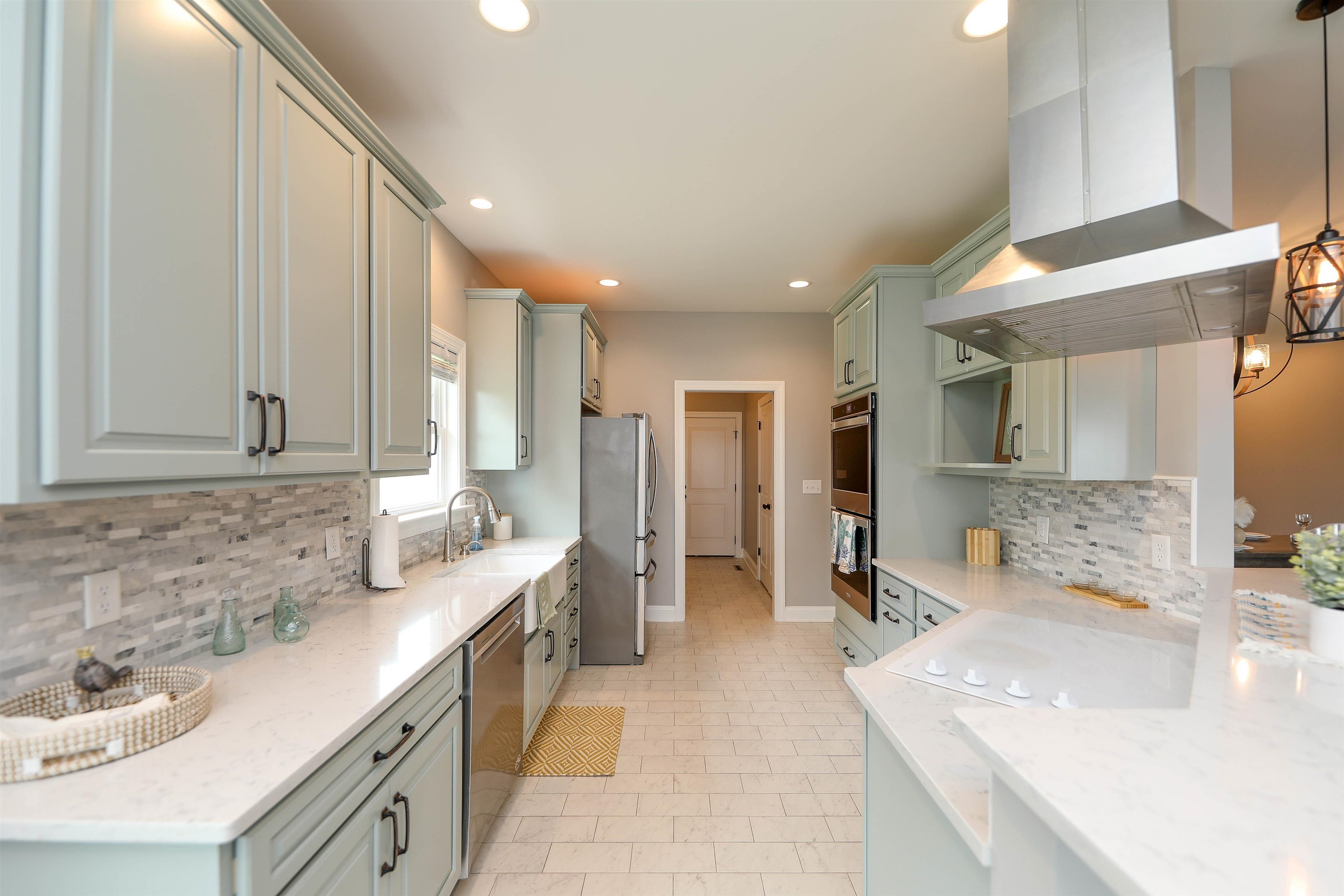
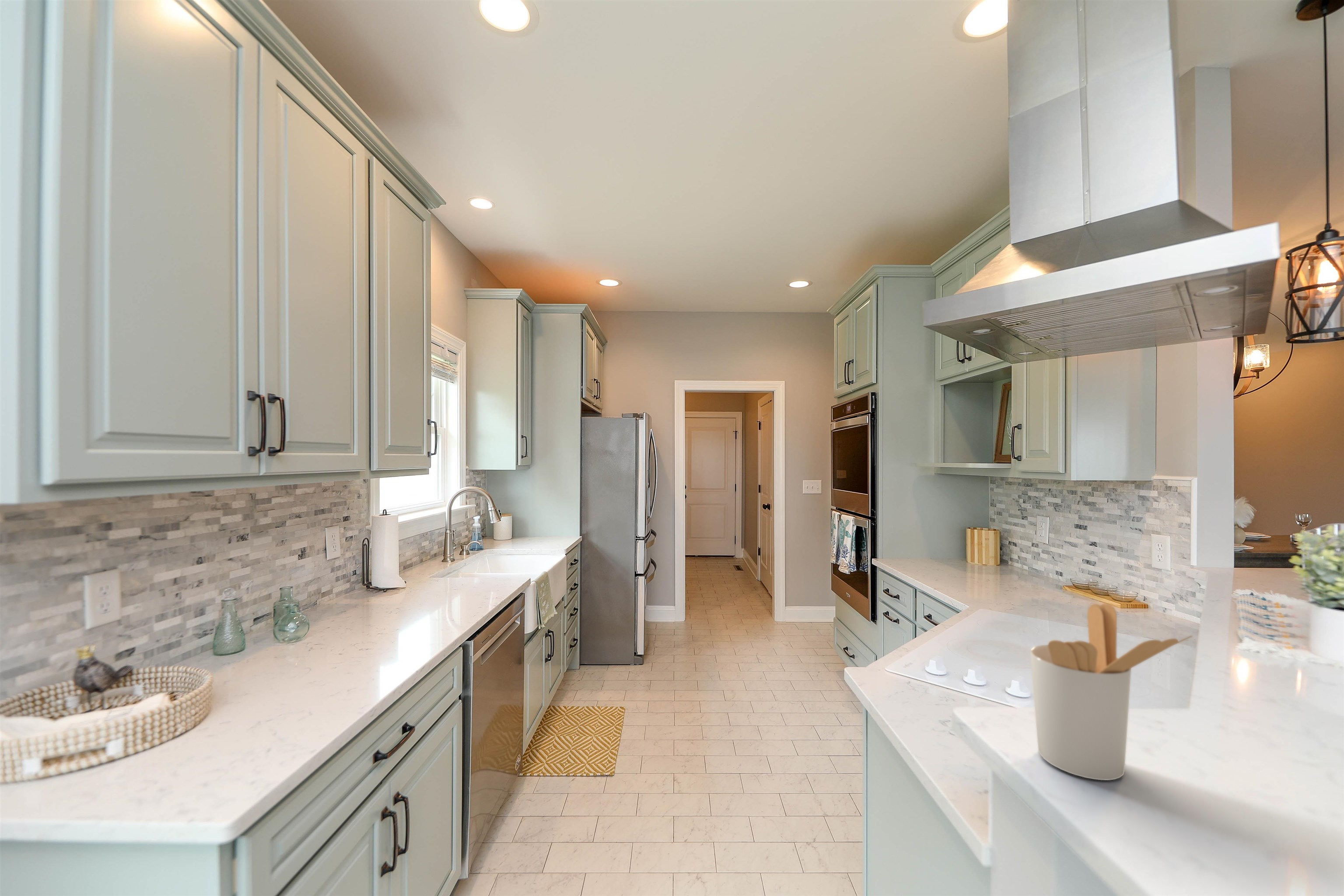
+ utensil holder (1104, 692)
